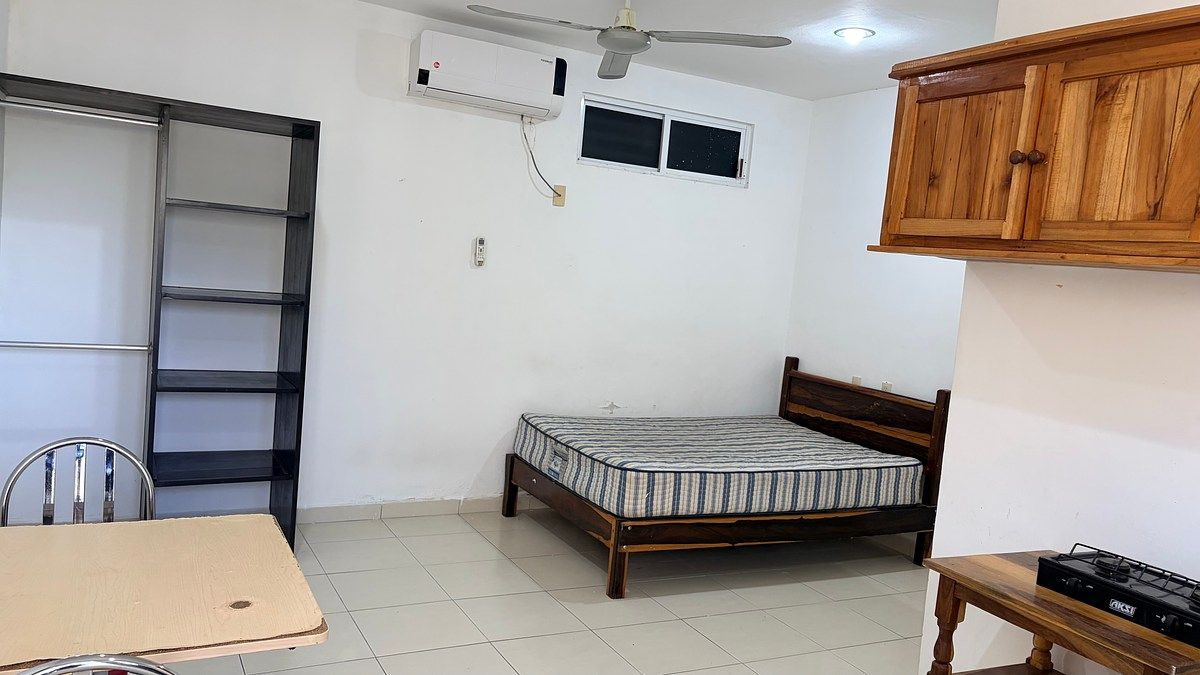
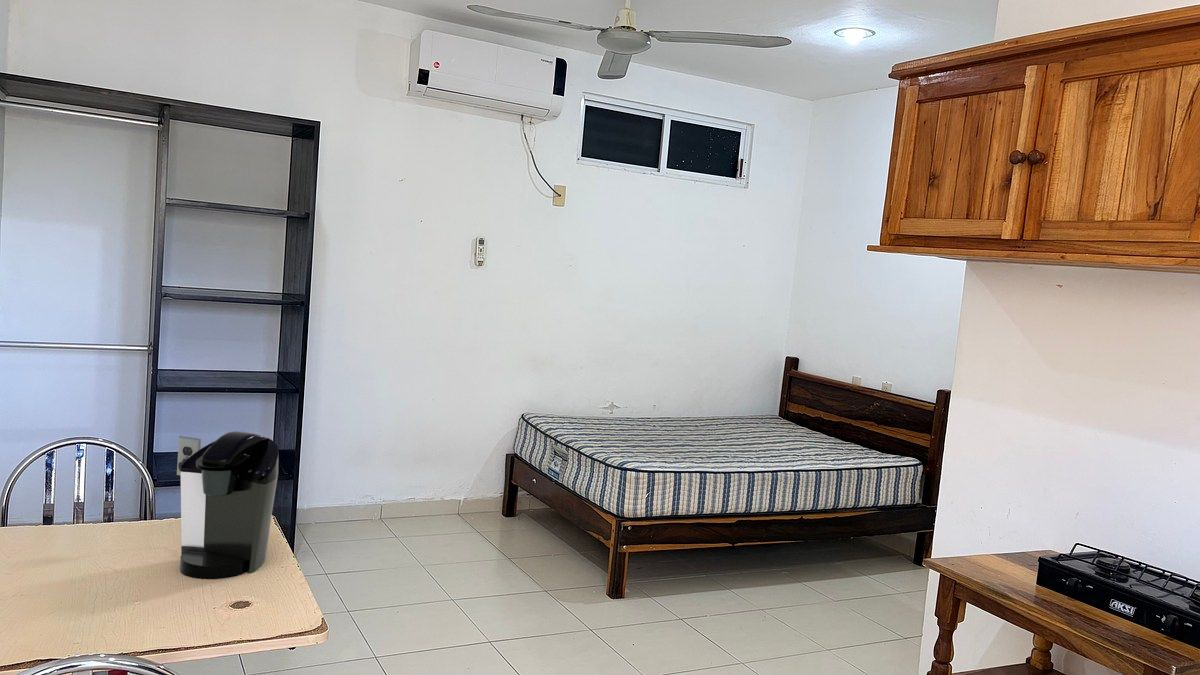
+ coffee maker (208, 494)
